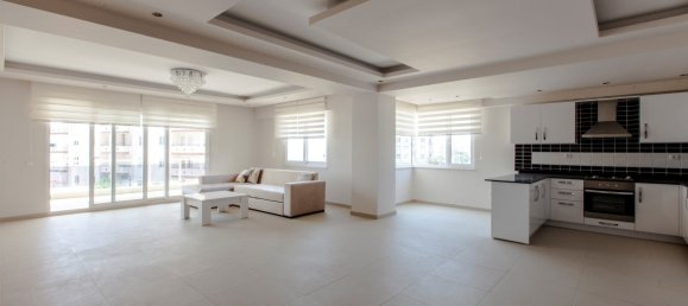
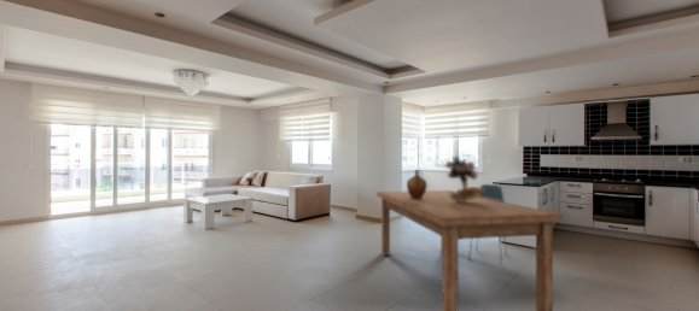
+ dining chair (500, 237)
+ dining table (447, 239)
+ bouquet (465, 178)
+ ceramic jug (417, 183)
